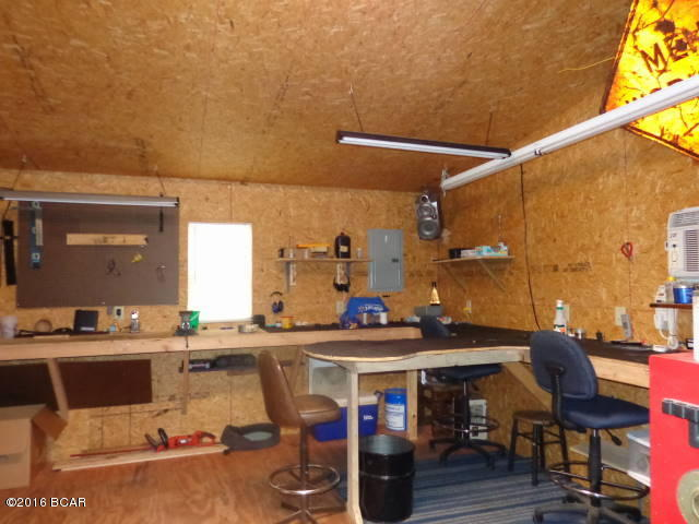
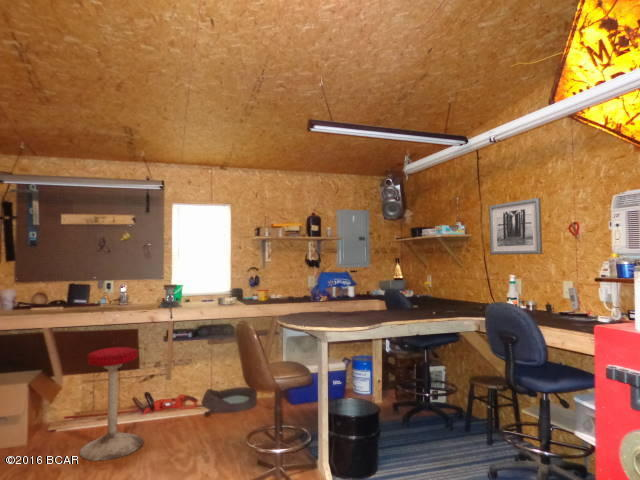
+ stool (112, 399)
+ wall art (513, 228)
